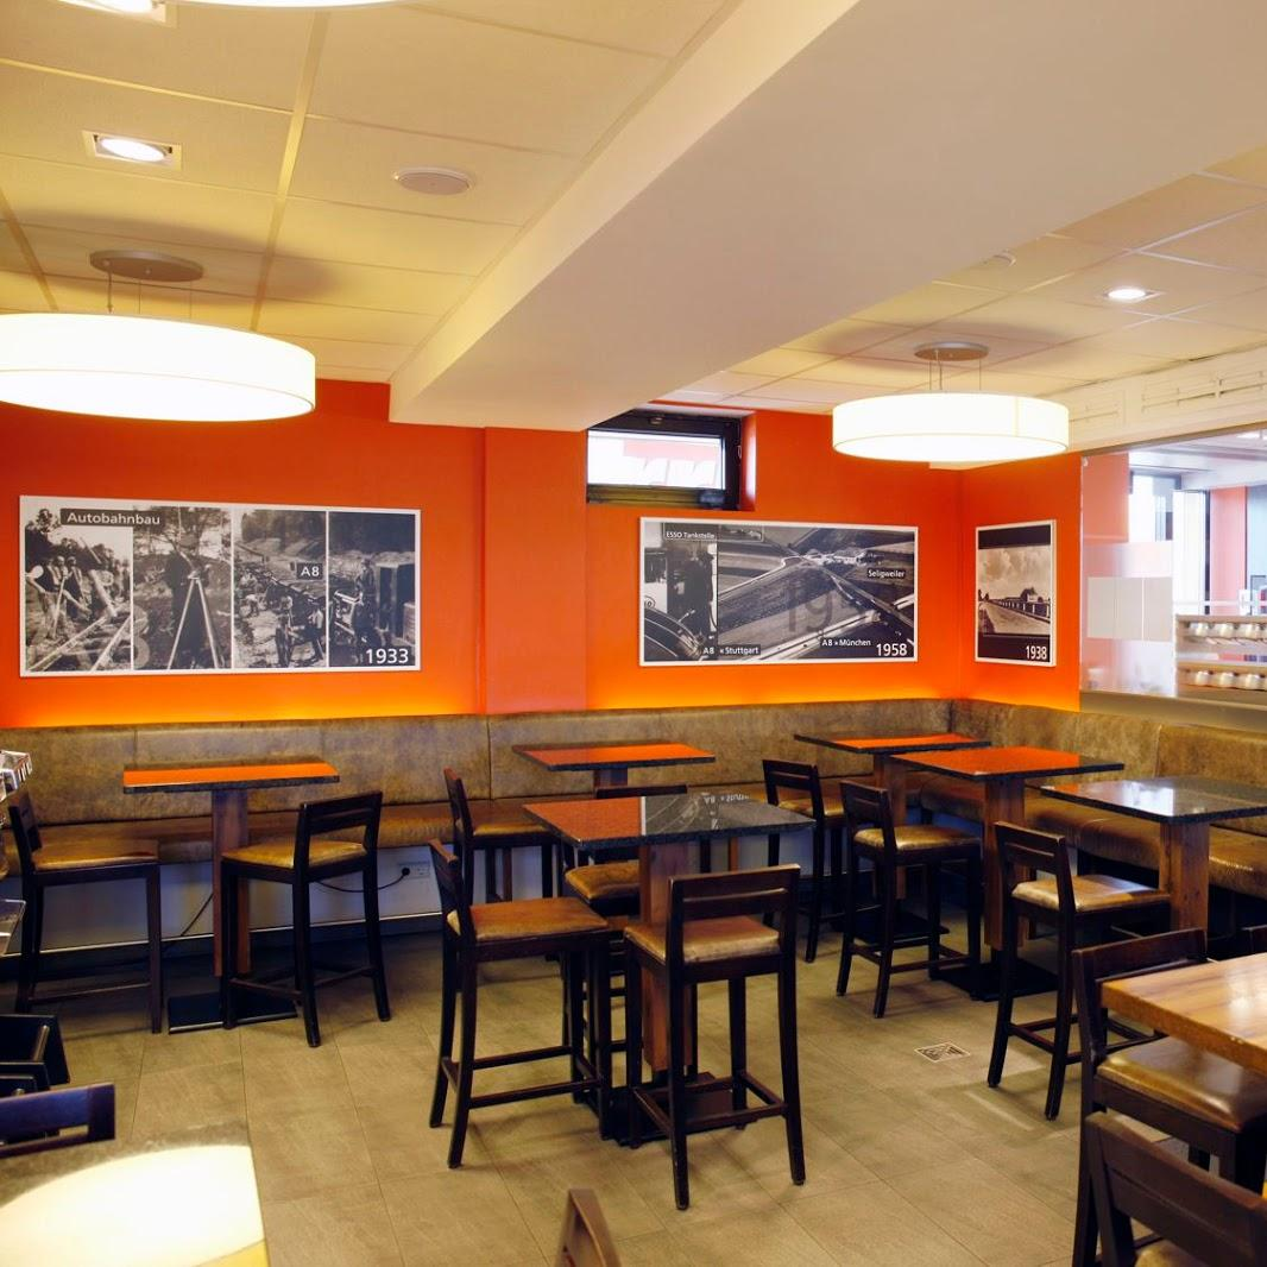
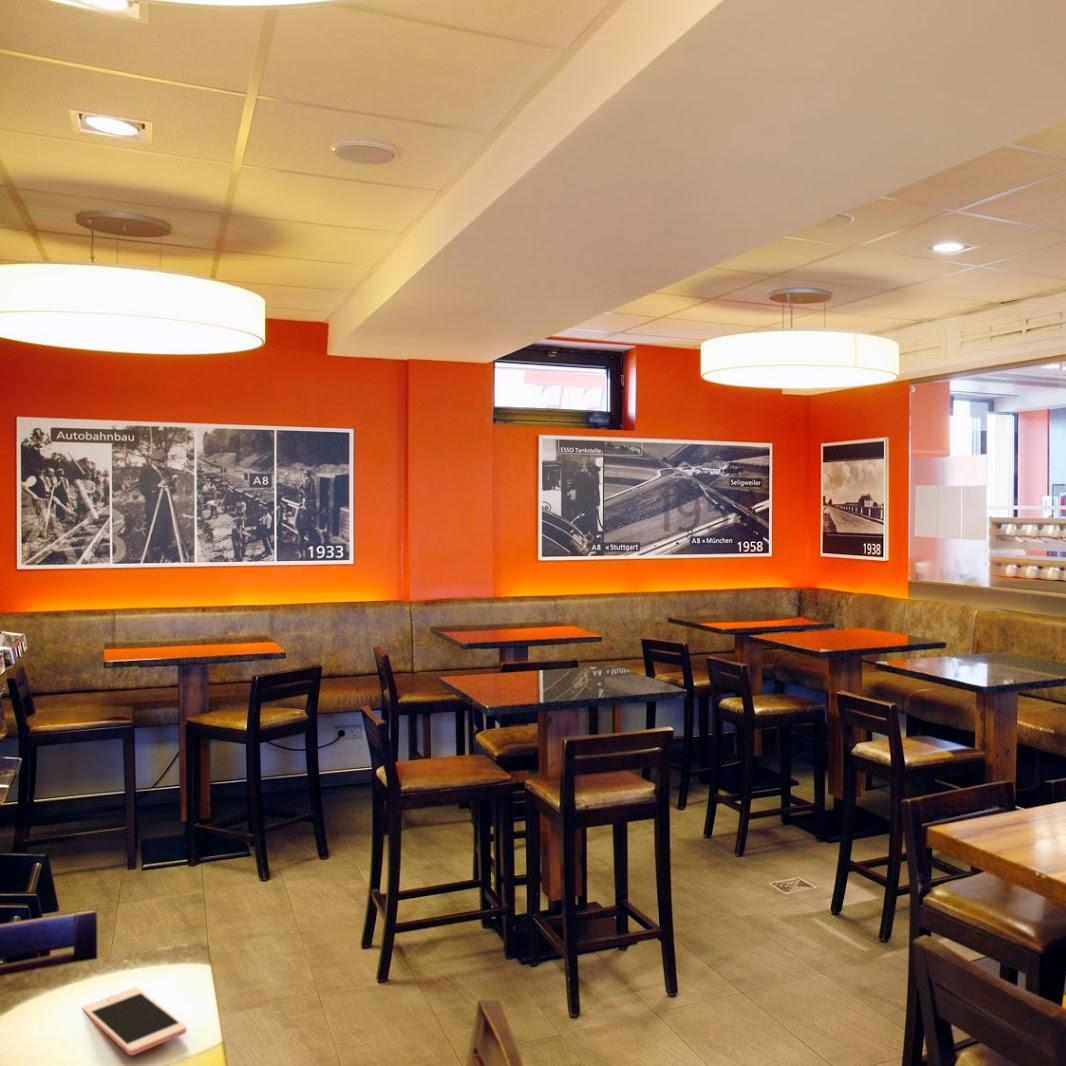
+ cell phone (133, 1019)
